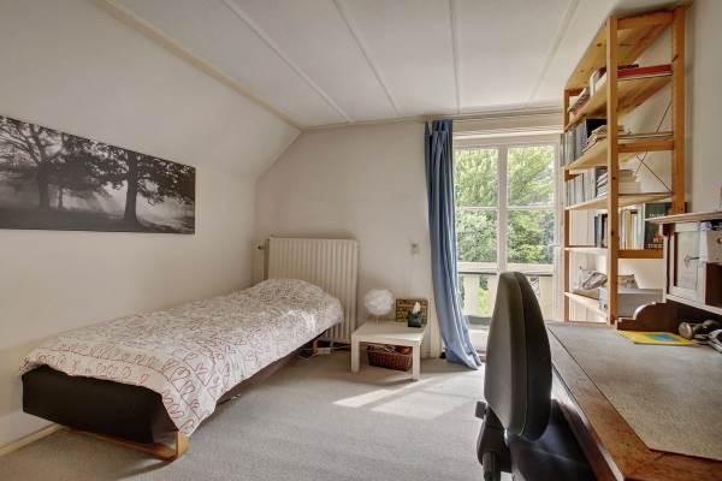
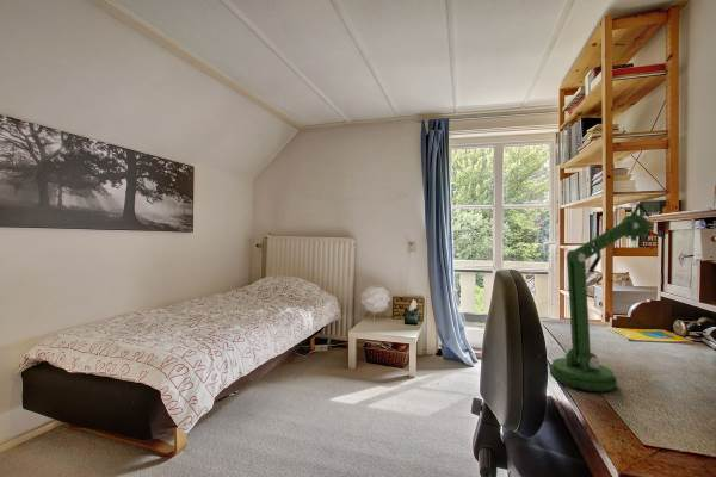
+ desk lamp (592, 272)
